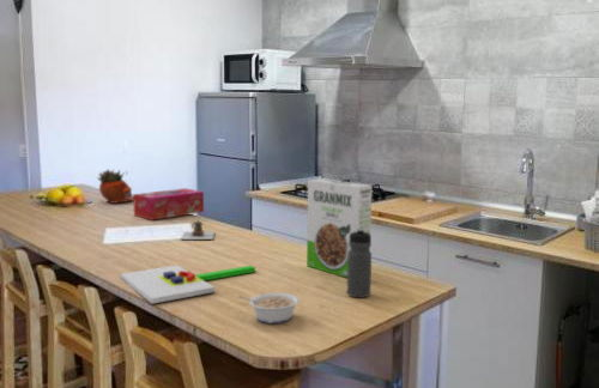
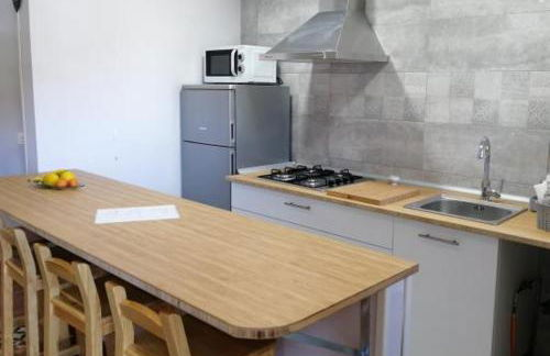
- cereal box (338, 226)
- teapot (198, 228)
- tissue box (169, 202)
- water bottle (359, 261)
- succulent planter (115, 184)
- chopping board (196, 274)
- legume (272, 307)
